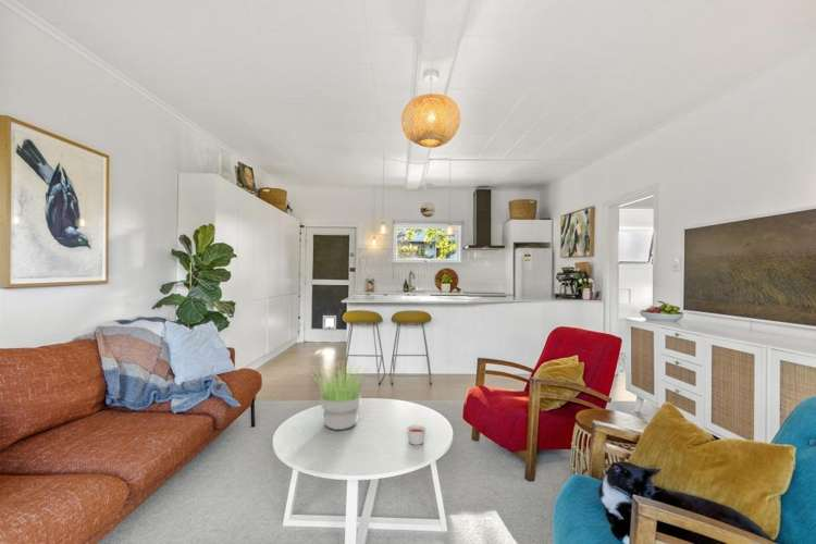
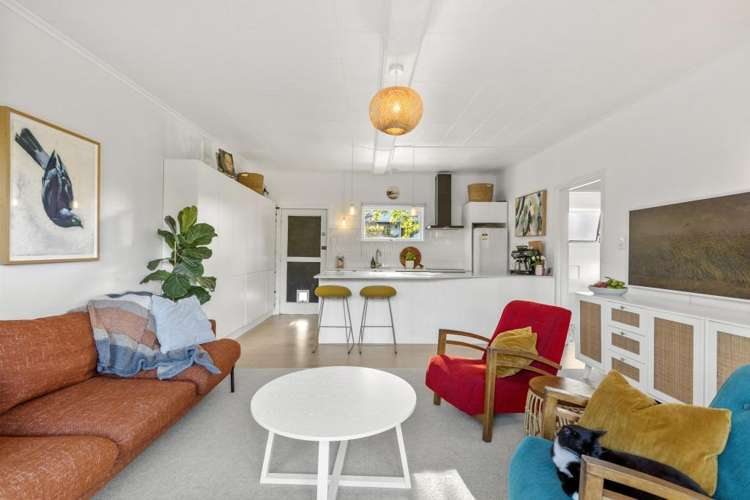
- potted plant (339, 396)
- candle (416, 435)
